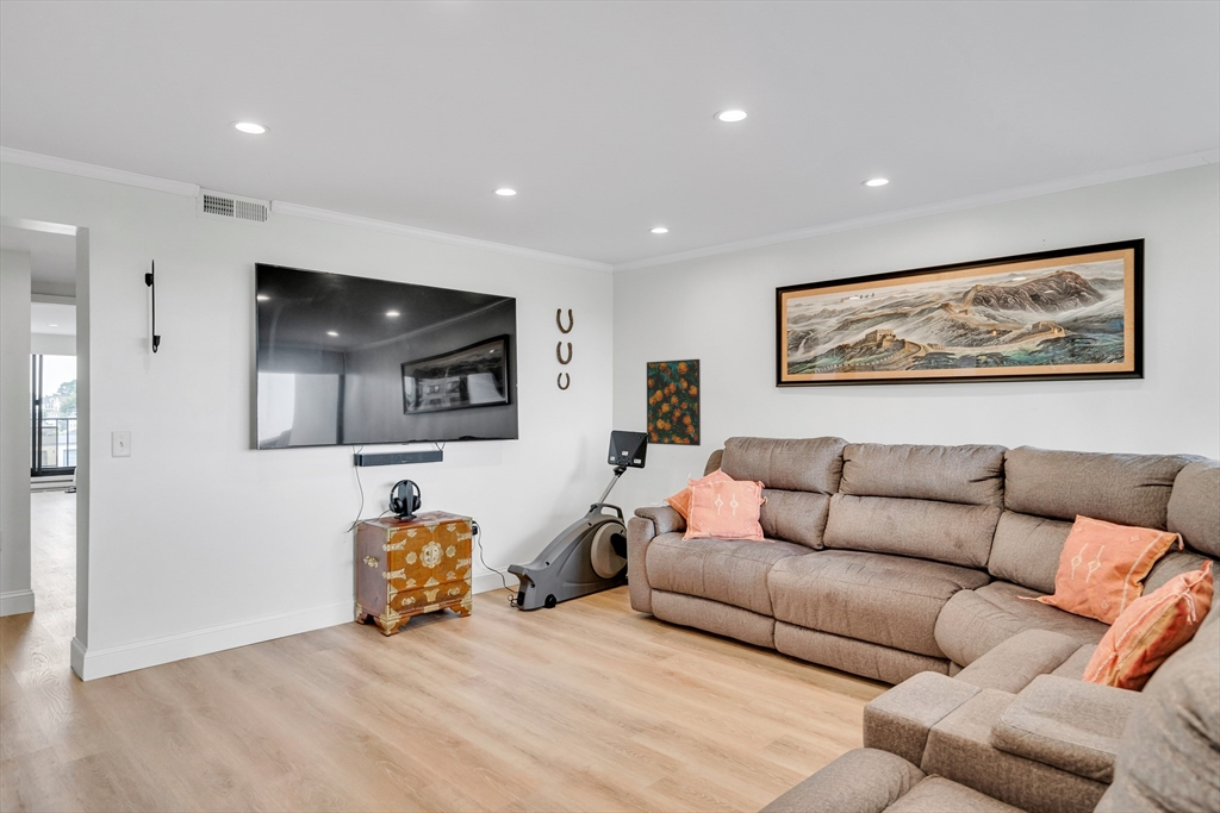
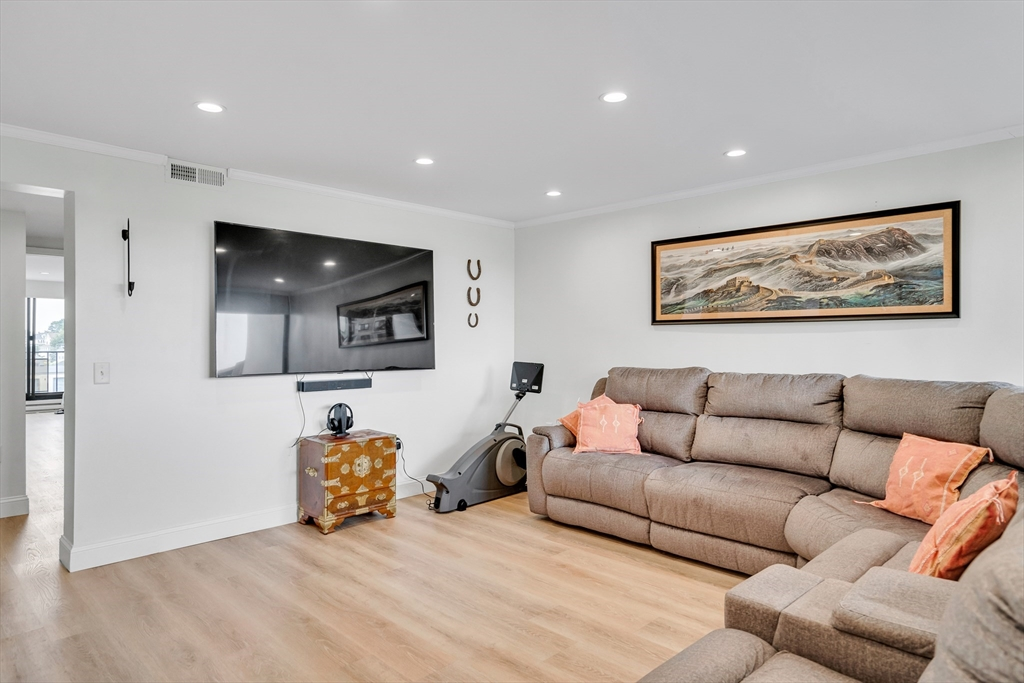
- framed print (672, 402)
